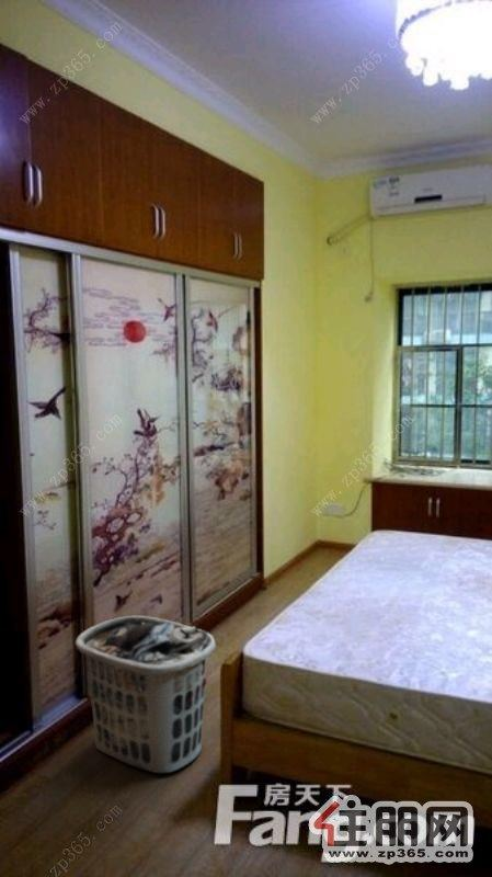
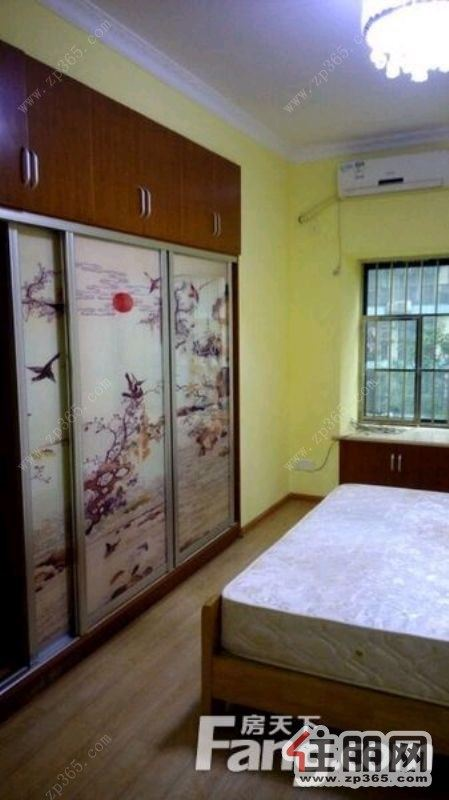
- clothes hamper (146, 682)
